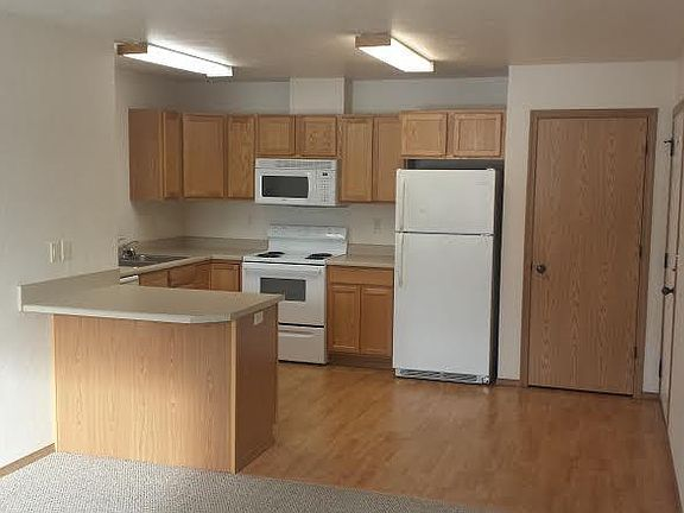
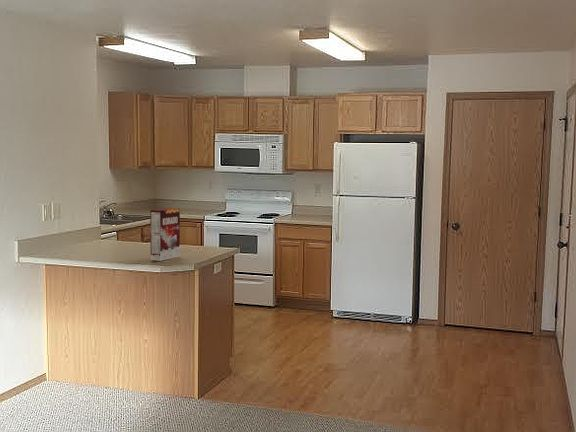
+ cereal box (165, 233)
